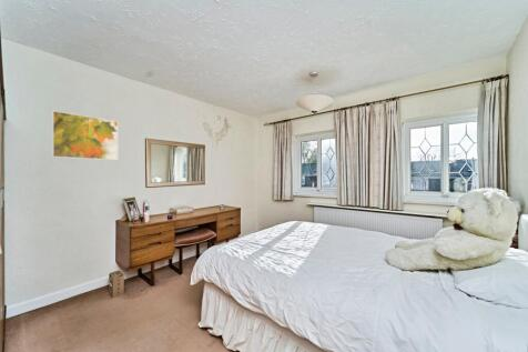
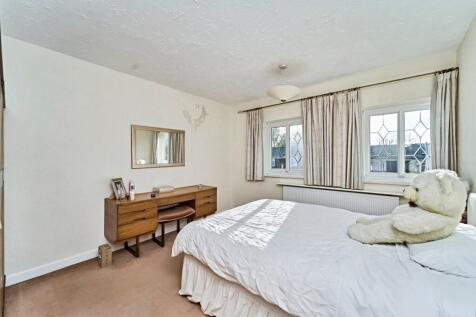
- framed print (88, 138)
